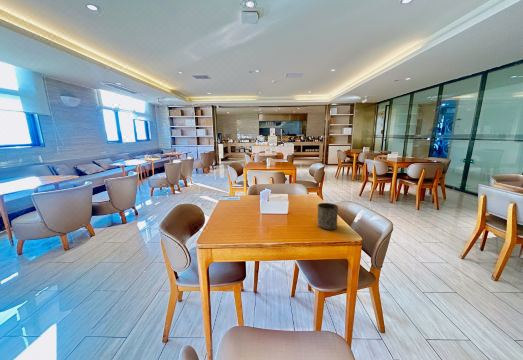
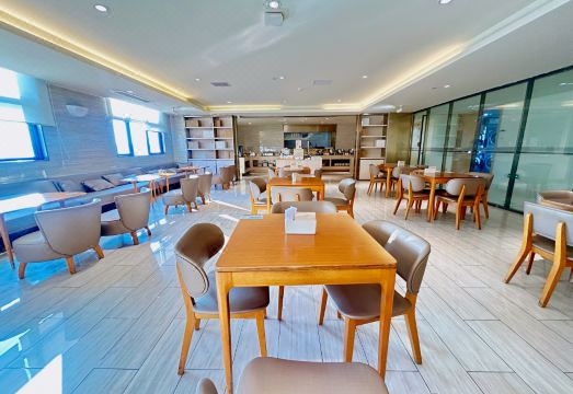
- cup (327, 216)
